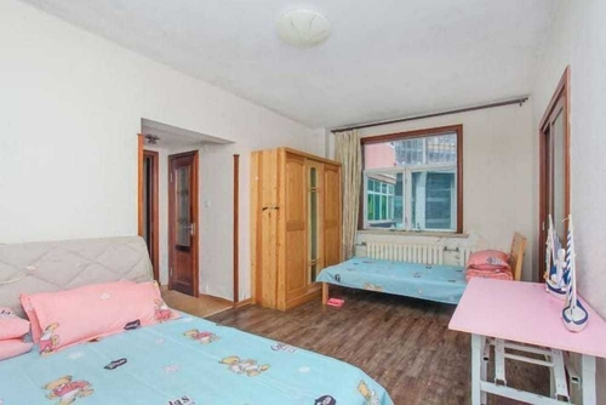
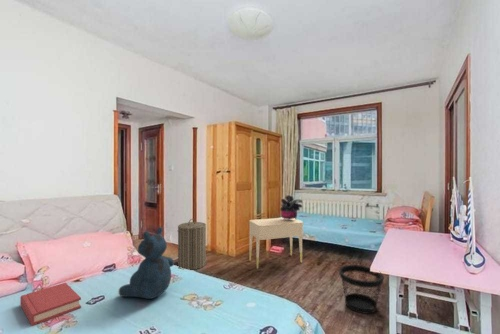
+ laundry hamper (192, 241)
+ potted plant (289, 207)
+ teddy bear (146, 260)
+ hardback book (50, 301)
+ nightstand (275, 238)
+ wastebasket (361, 288)
